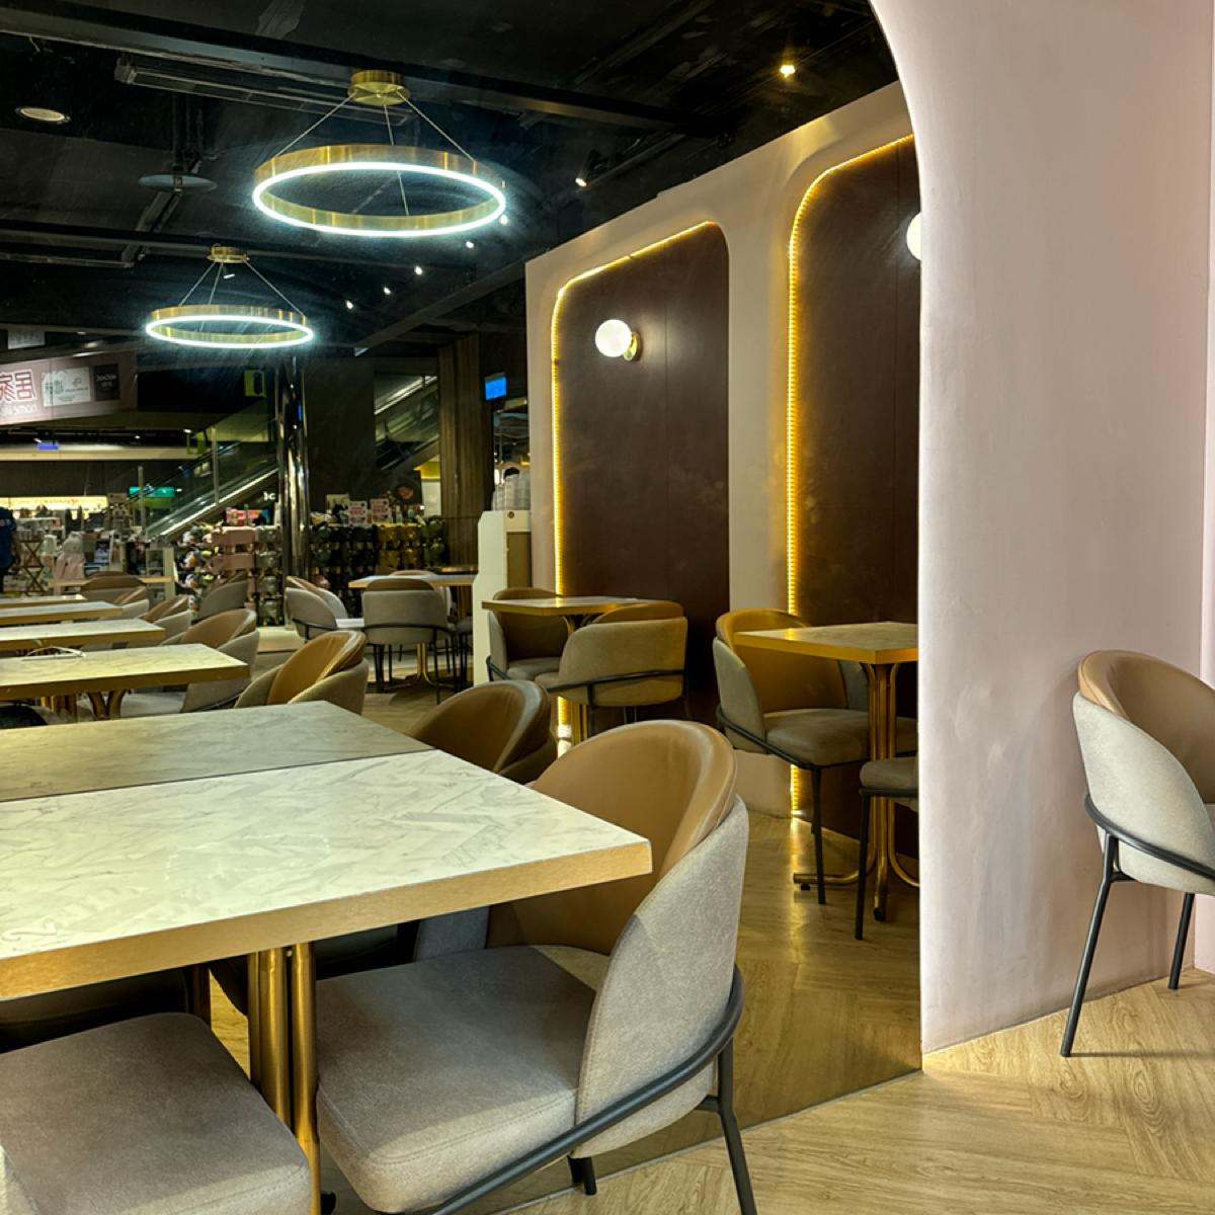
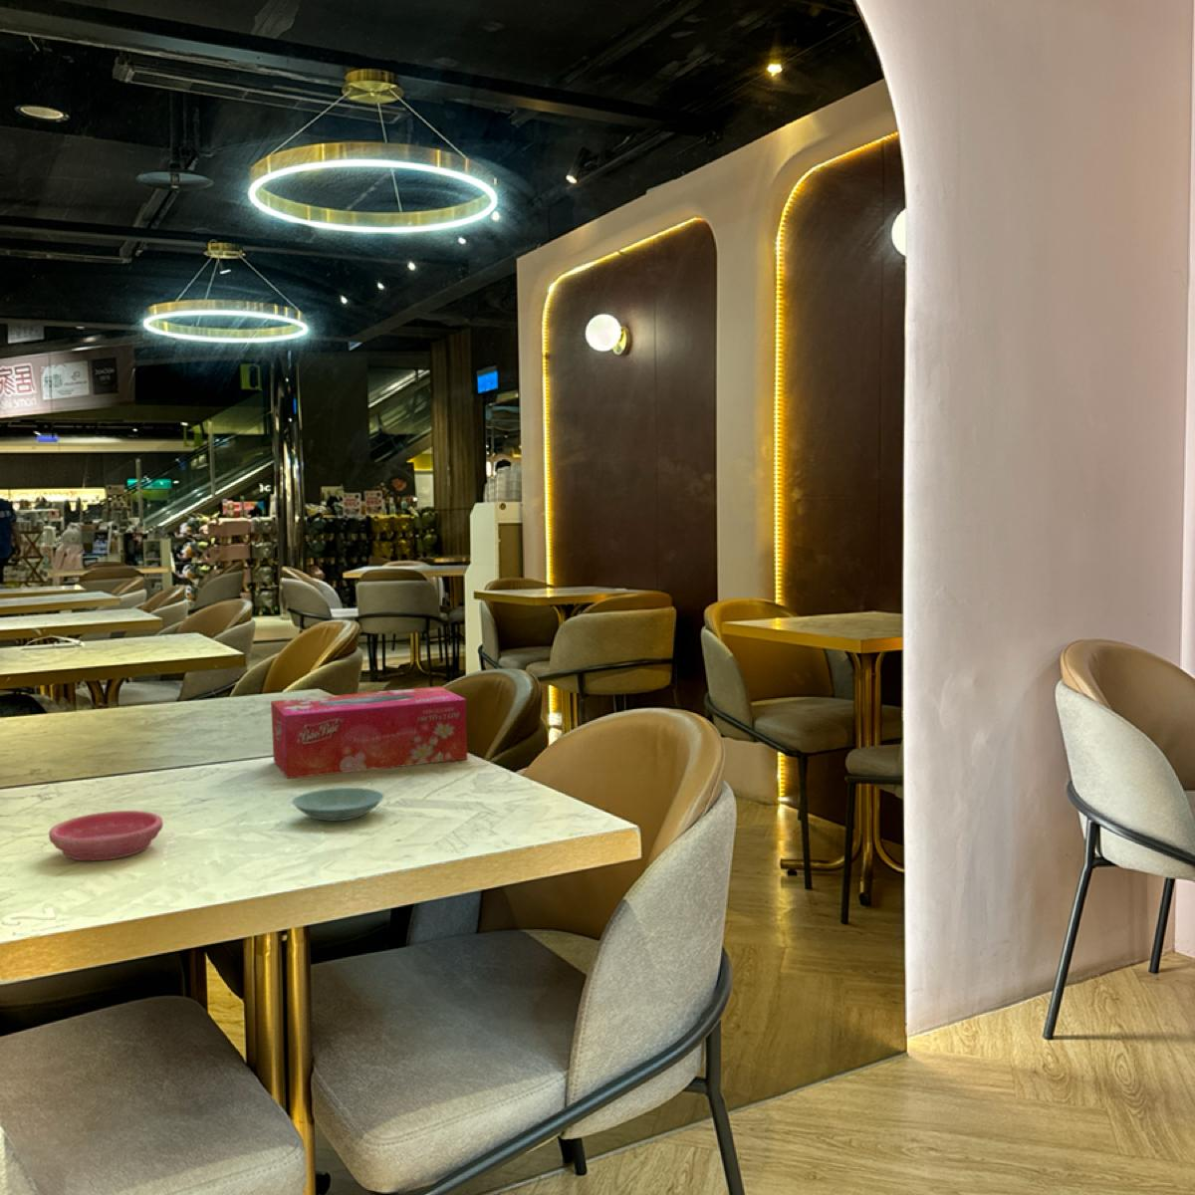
+ saucer (338, 805)
+ tissue box (369, 729)
+ saucer (106, 836)
